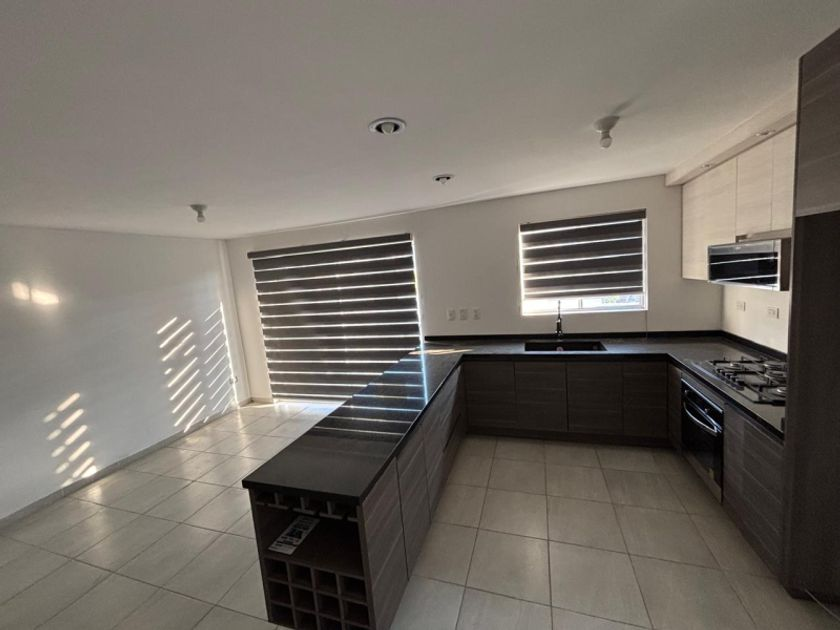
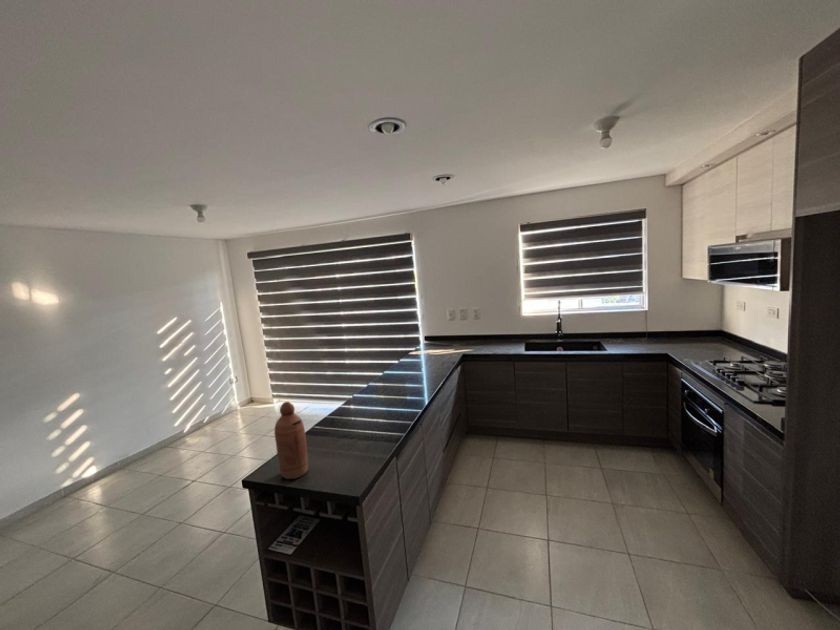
+ bottle (290, 437)
